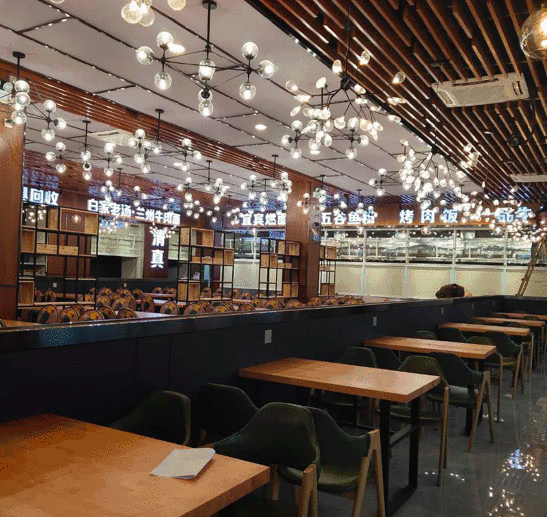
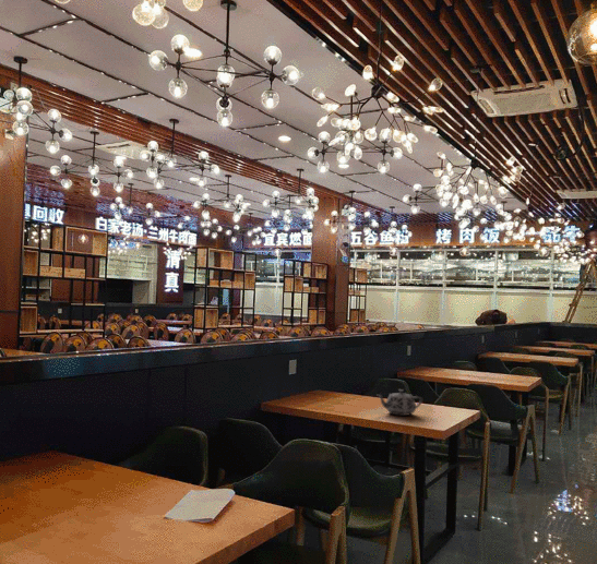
+ teapot (398, 401)
